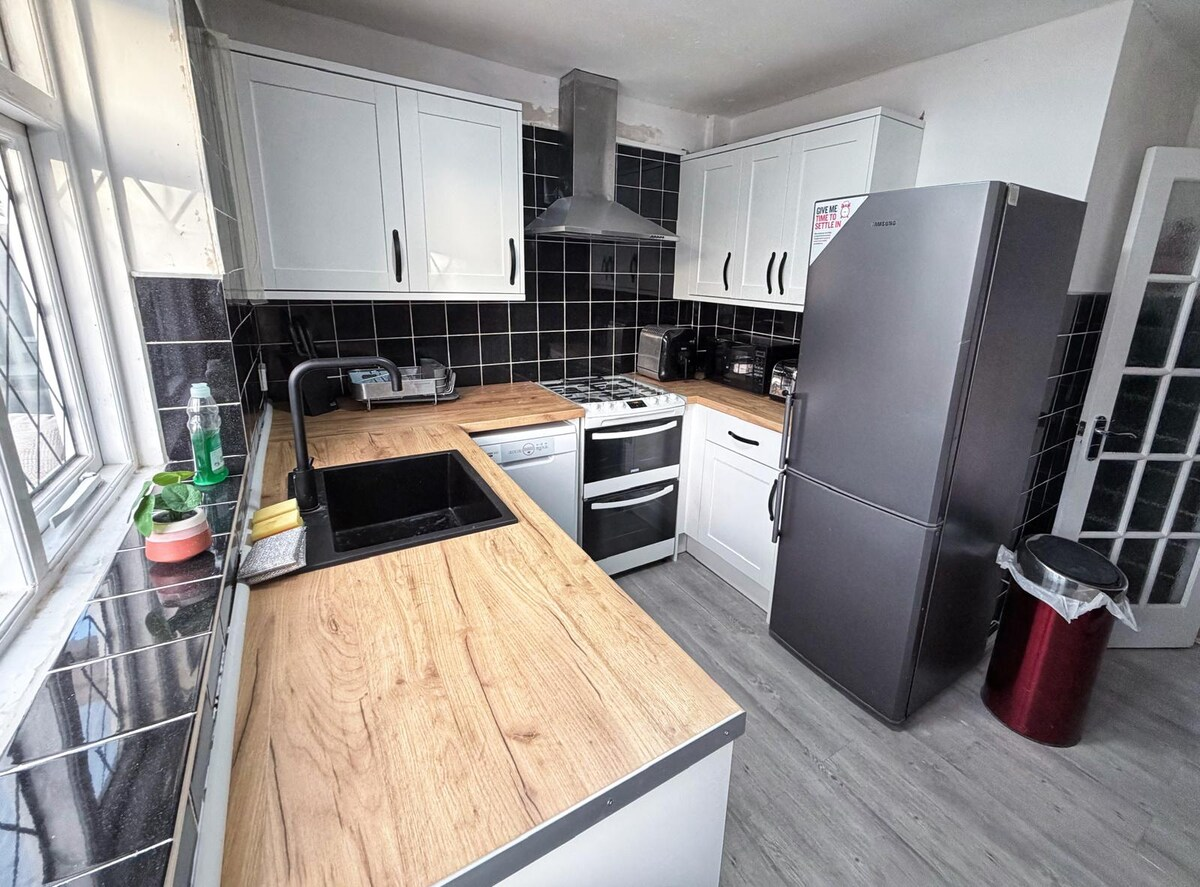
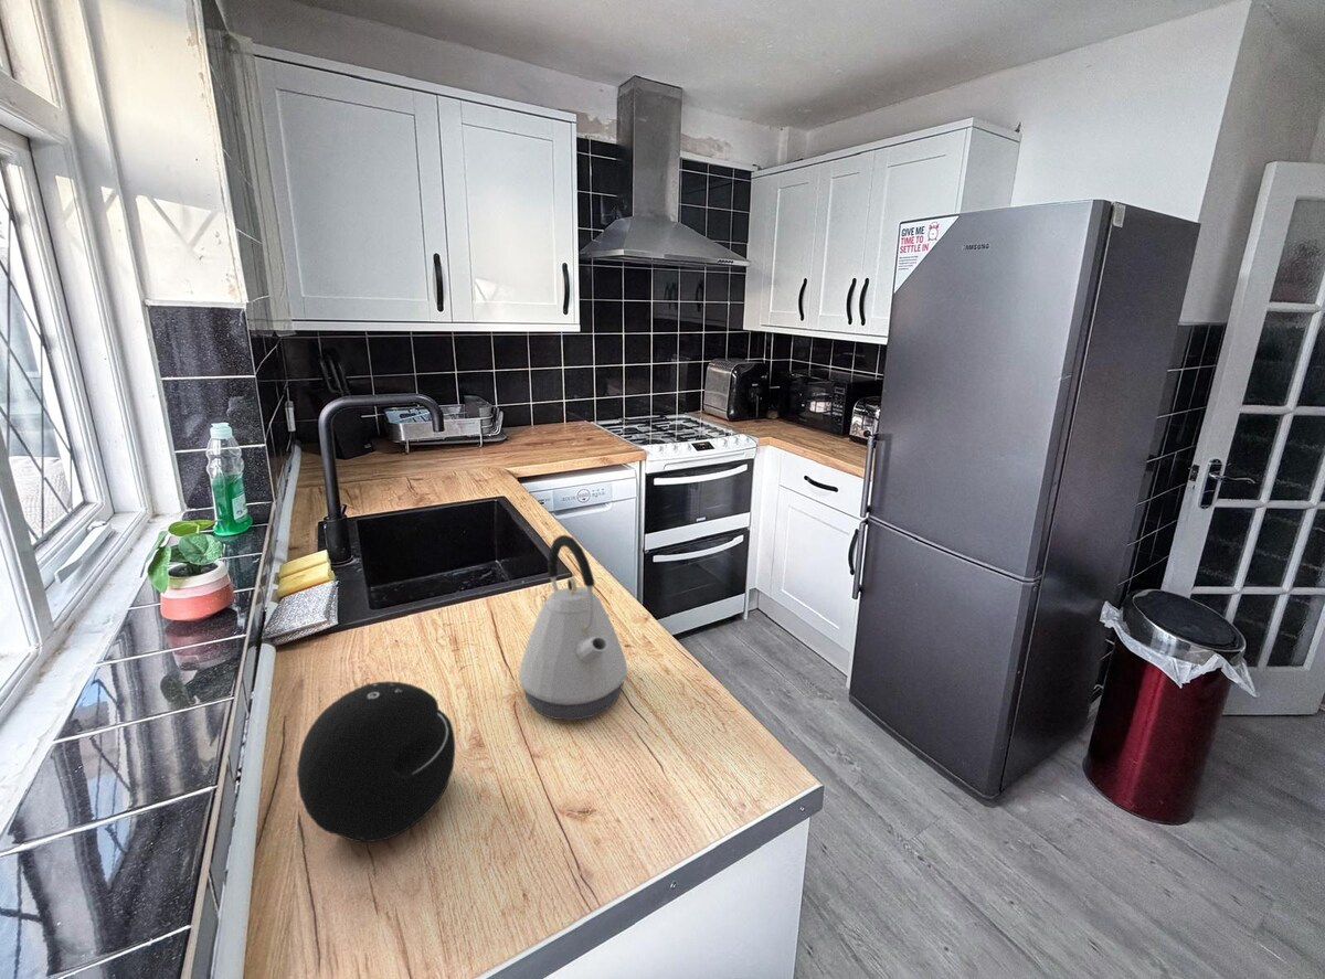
+ speaker (380, 753)
+ kettle (573, 620)
